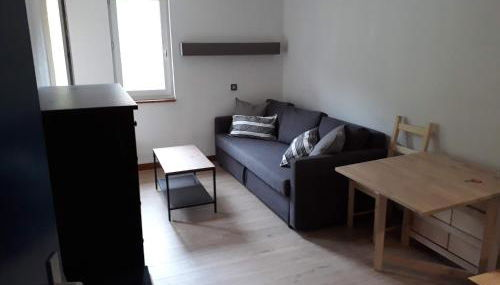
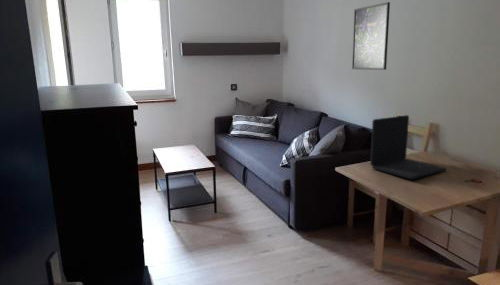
+ laptop (406, 145)
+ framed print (369, 38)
